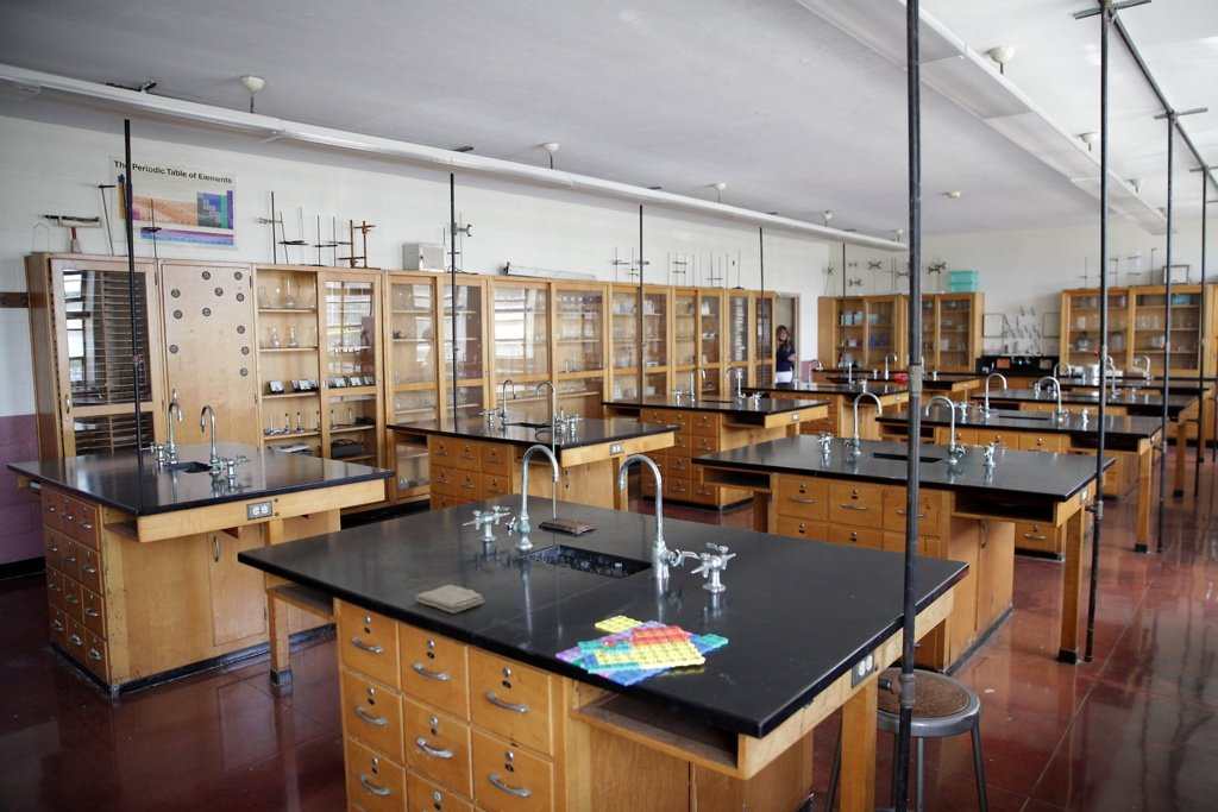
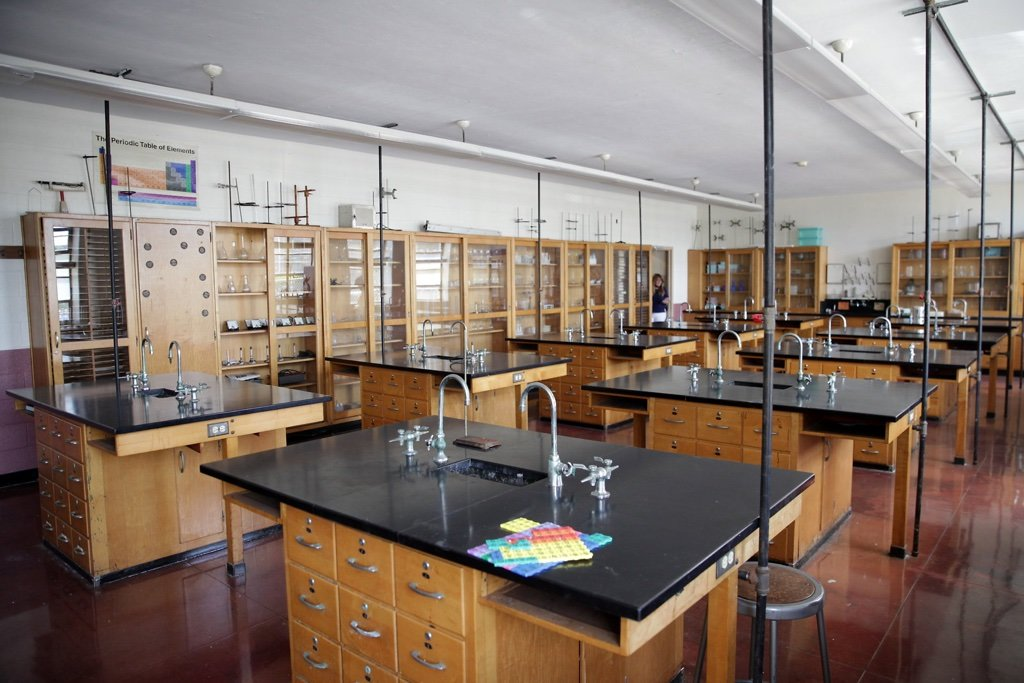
- washcloth (450, 597)
